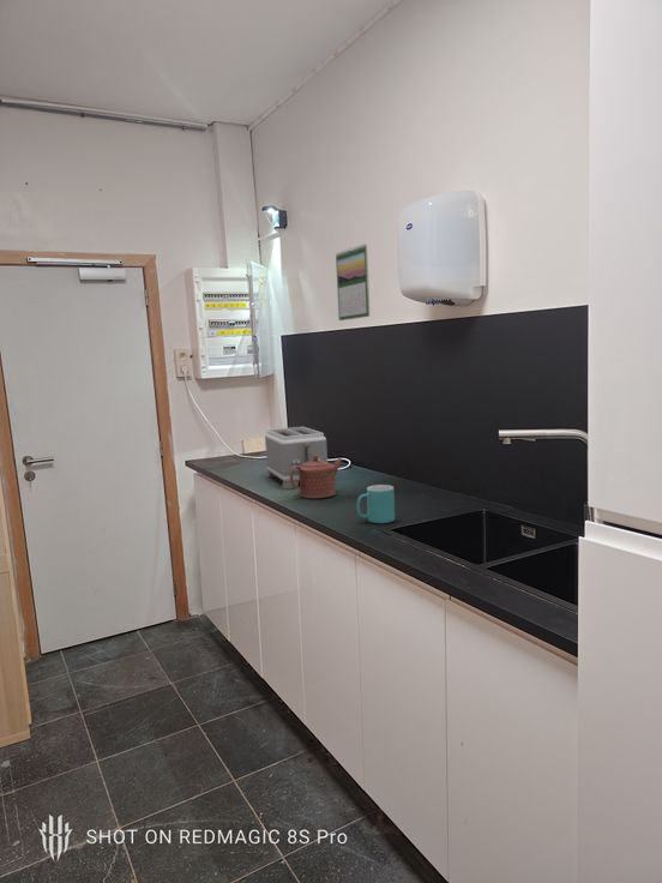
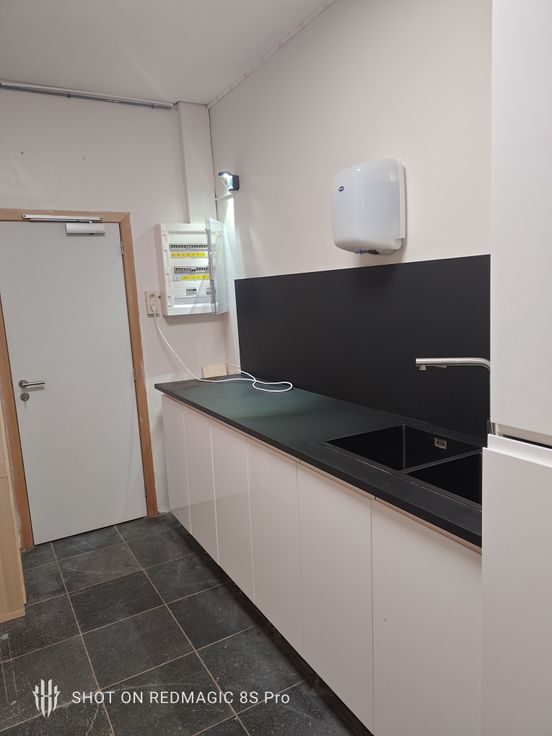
- calendar (351, 283)
- teapot (317, 474)
- toaster (296, 456)
- mug (374, 504)
